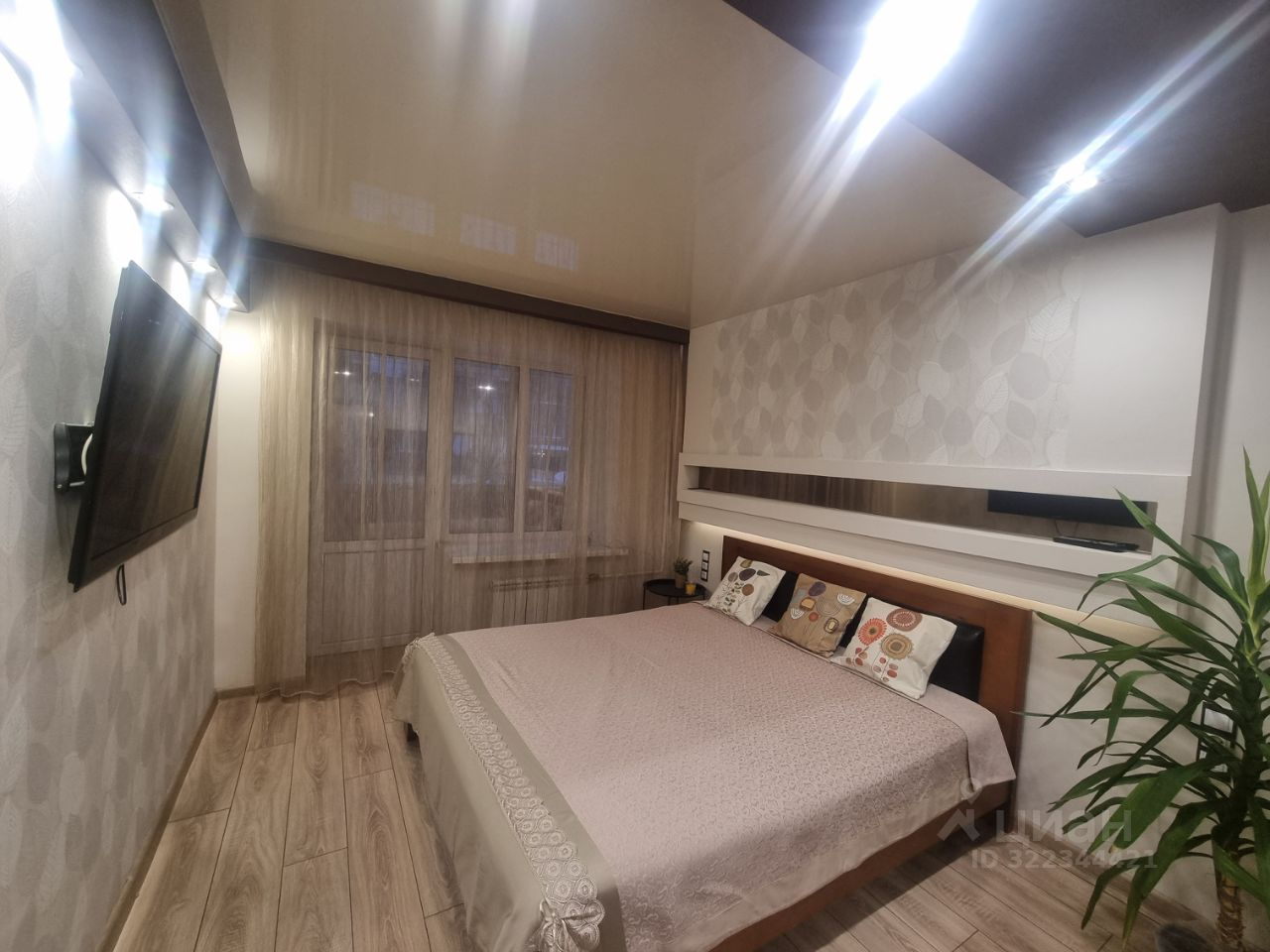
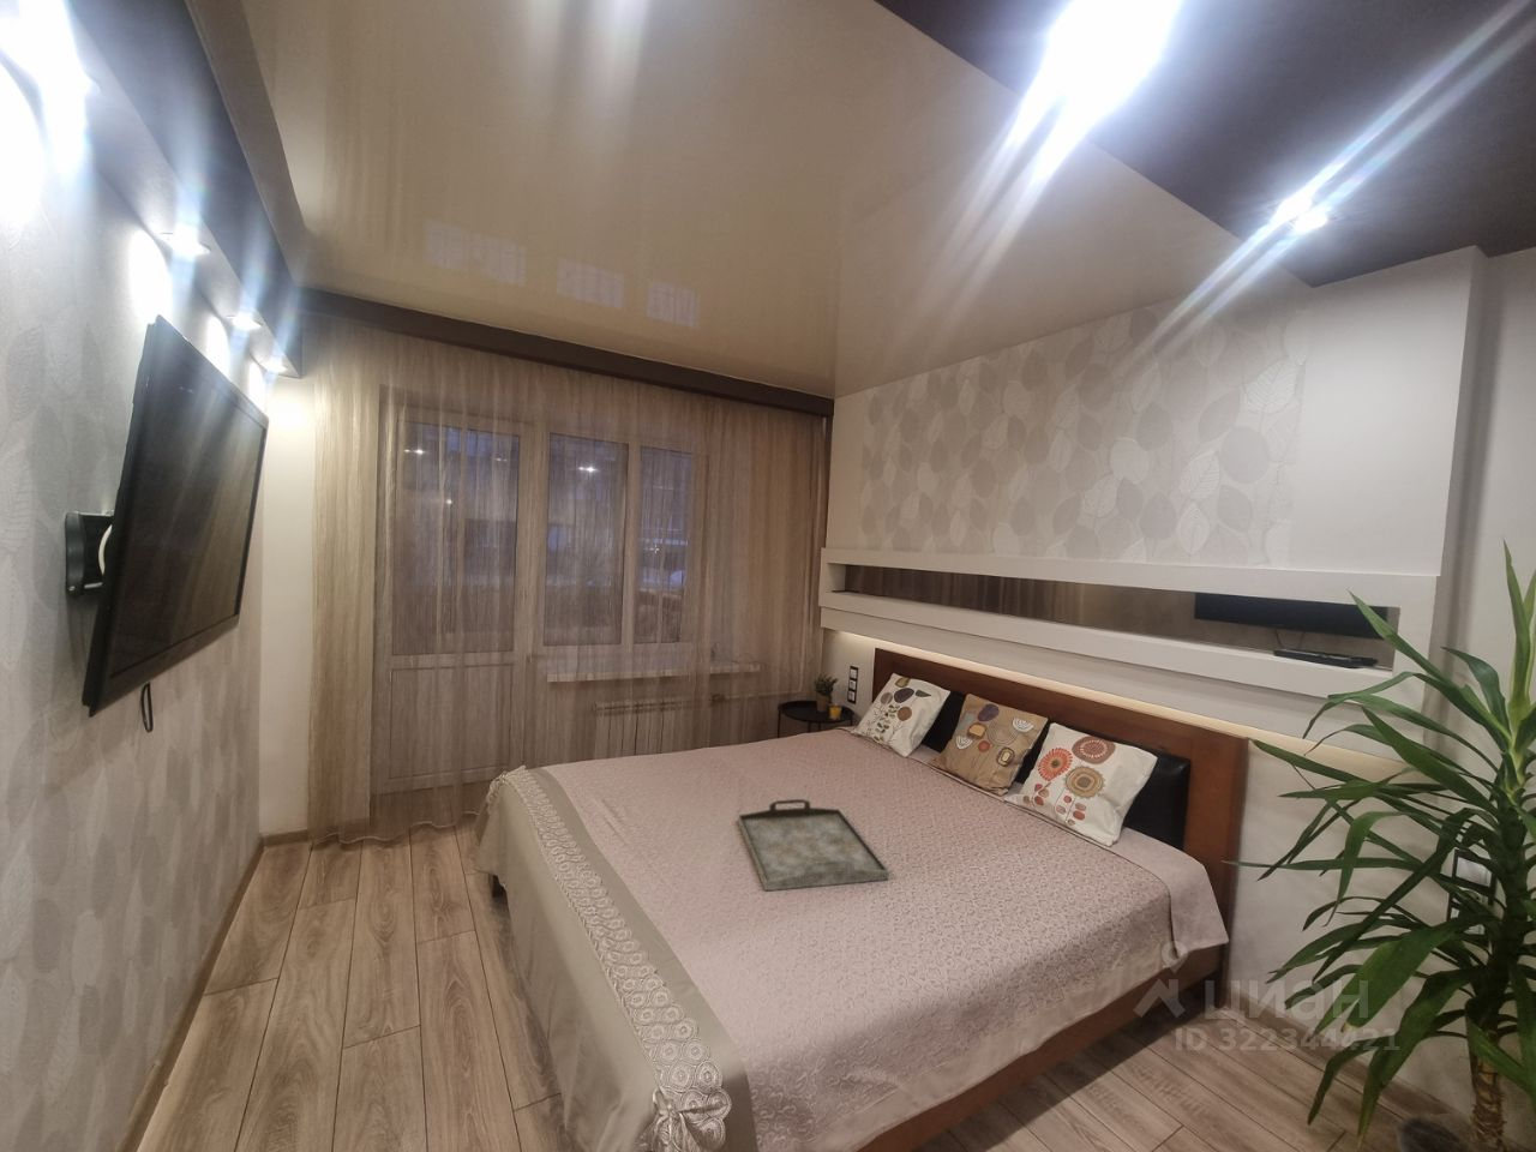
+ serving tray (807, 837)
